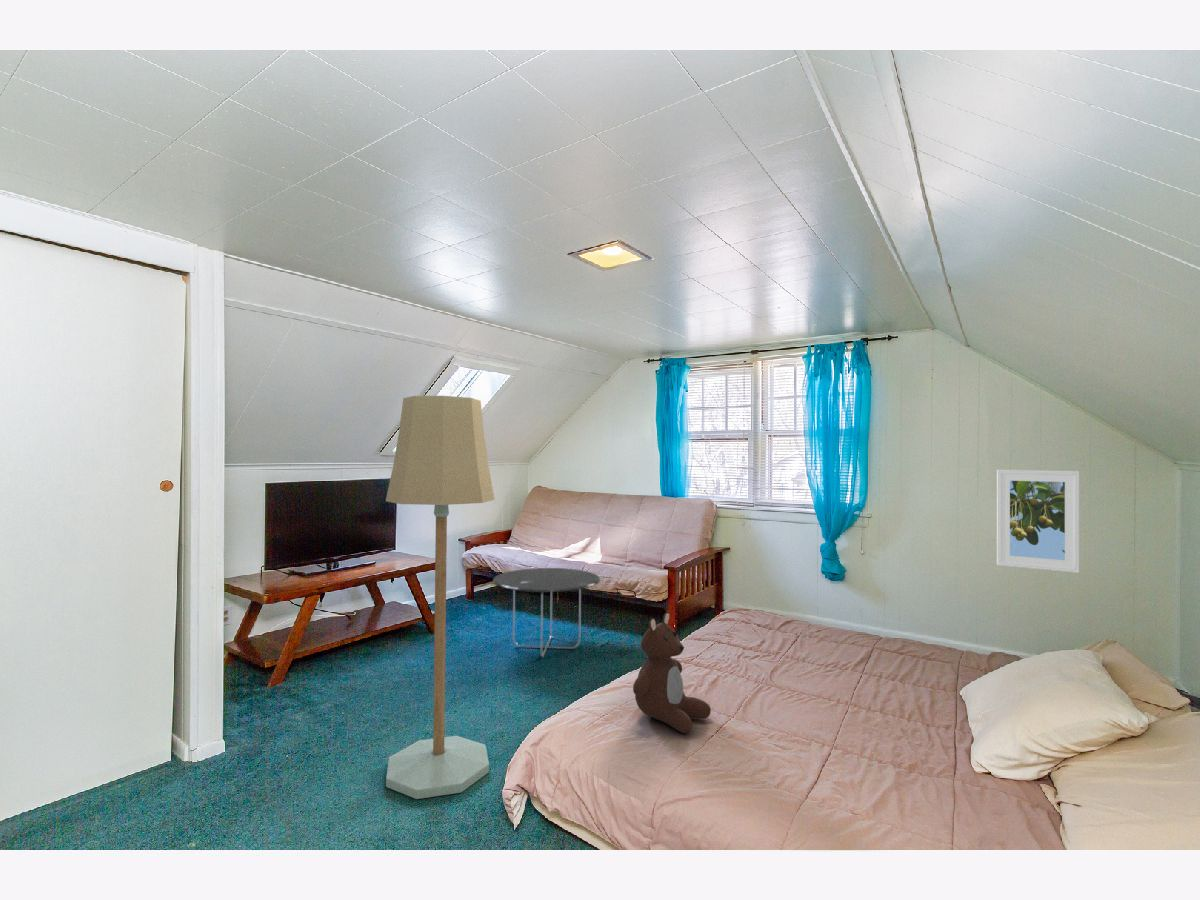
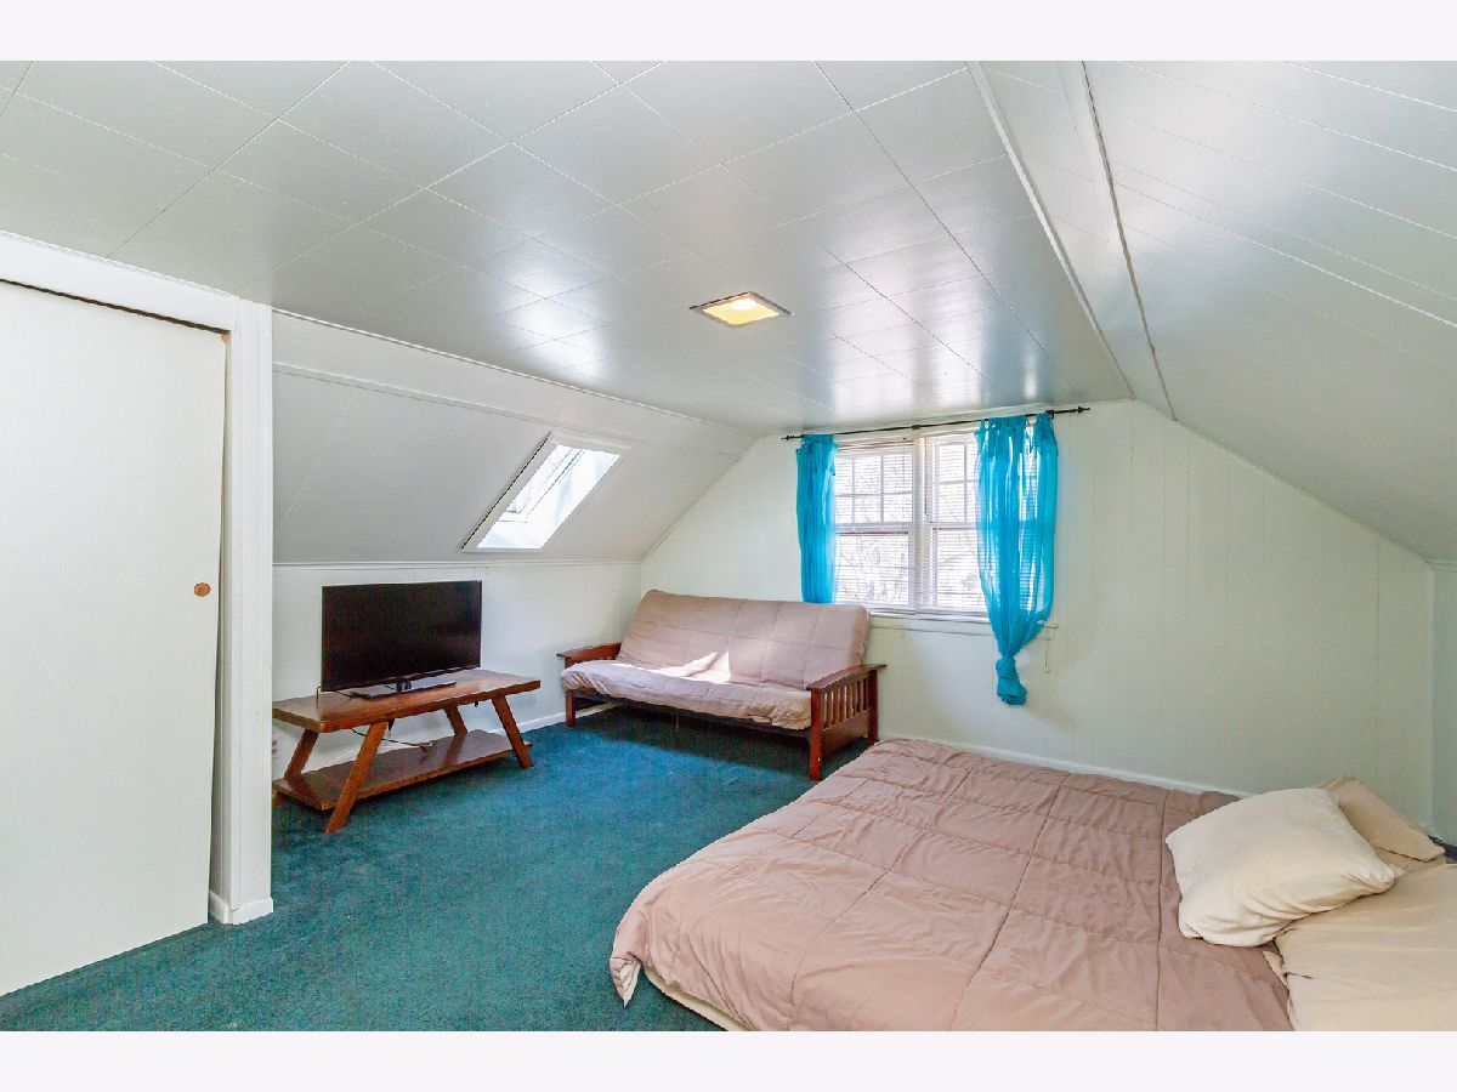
- floor lamp (440, 583)
- side table (550, 612)
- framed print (1036, 519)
- teddy bear (671, 668)
